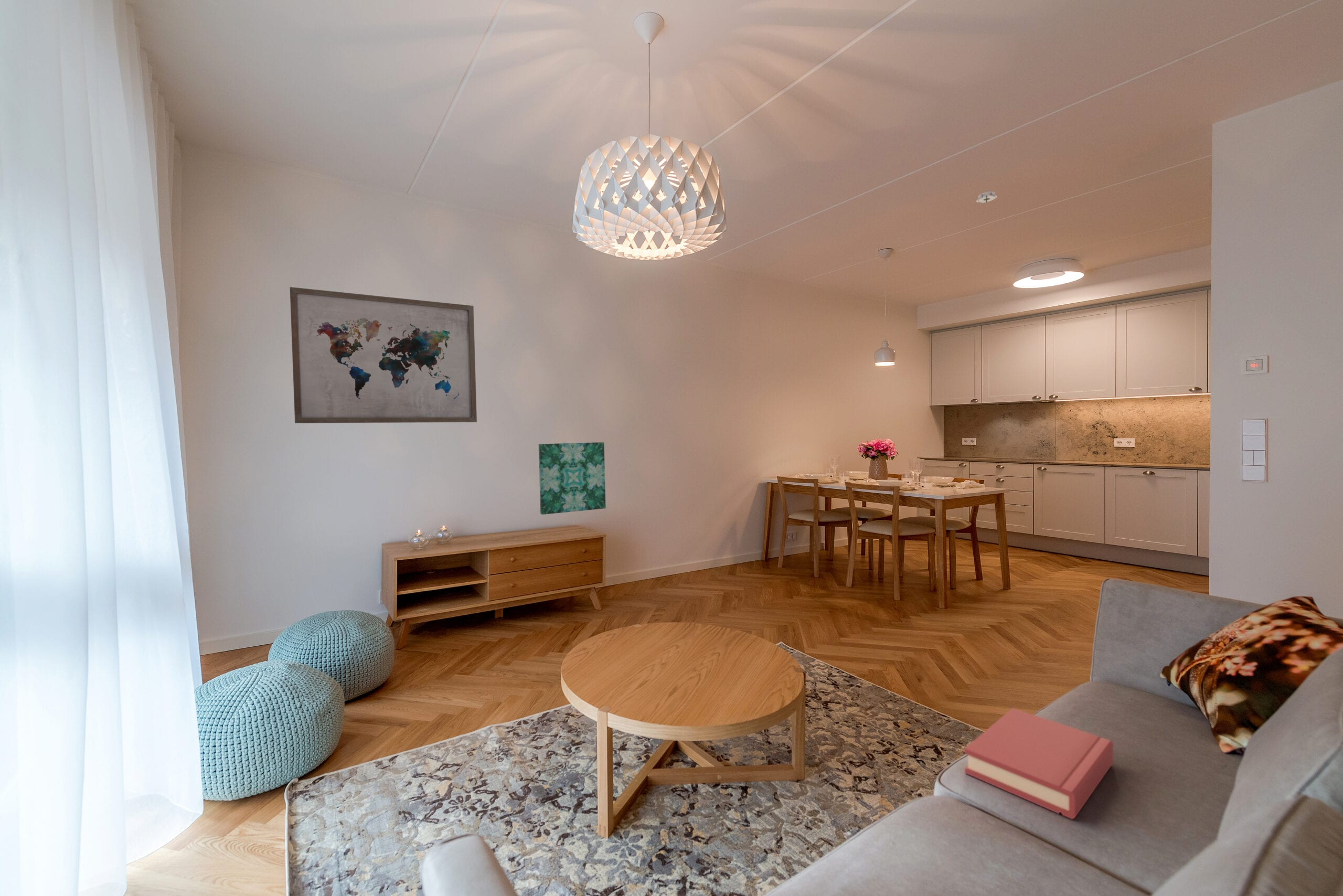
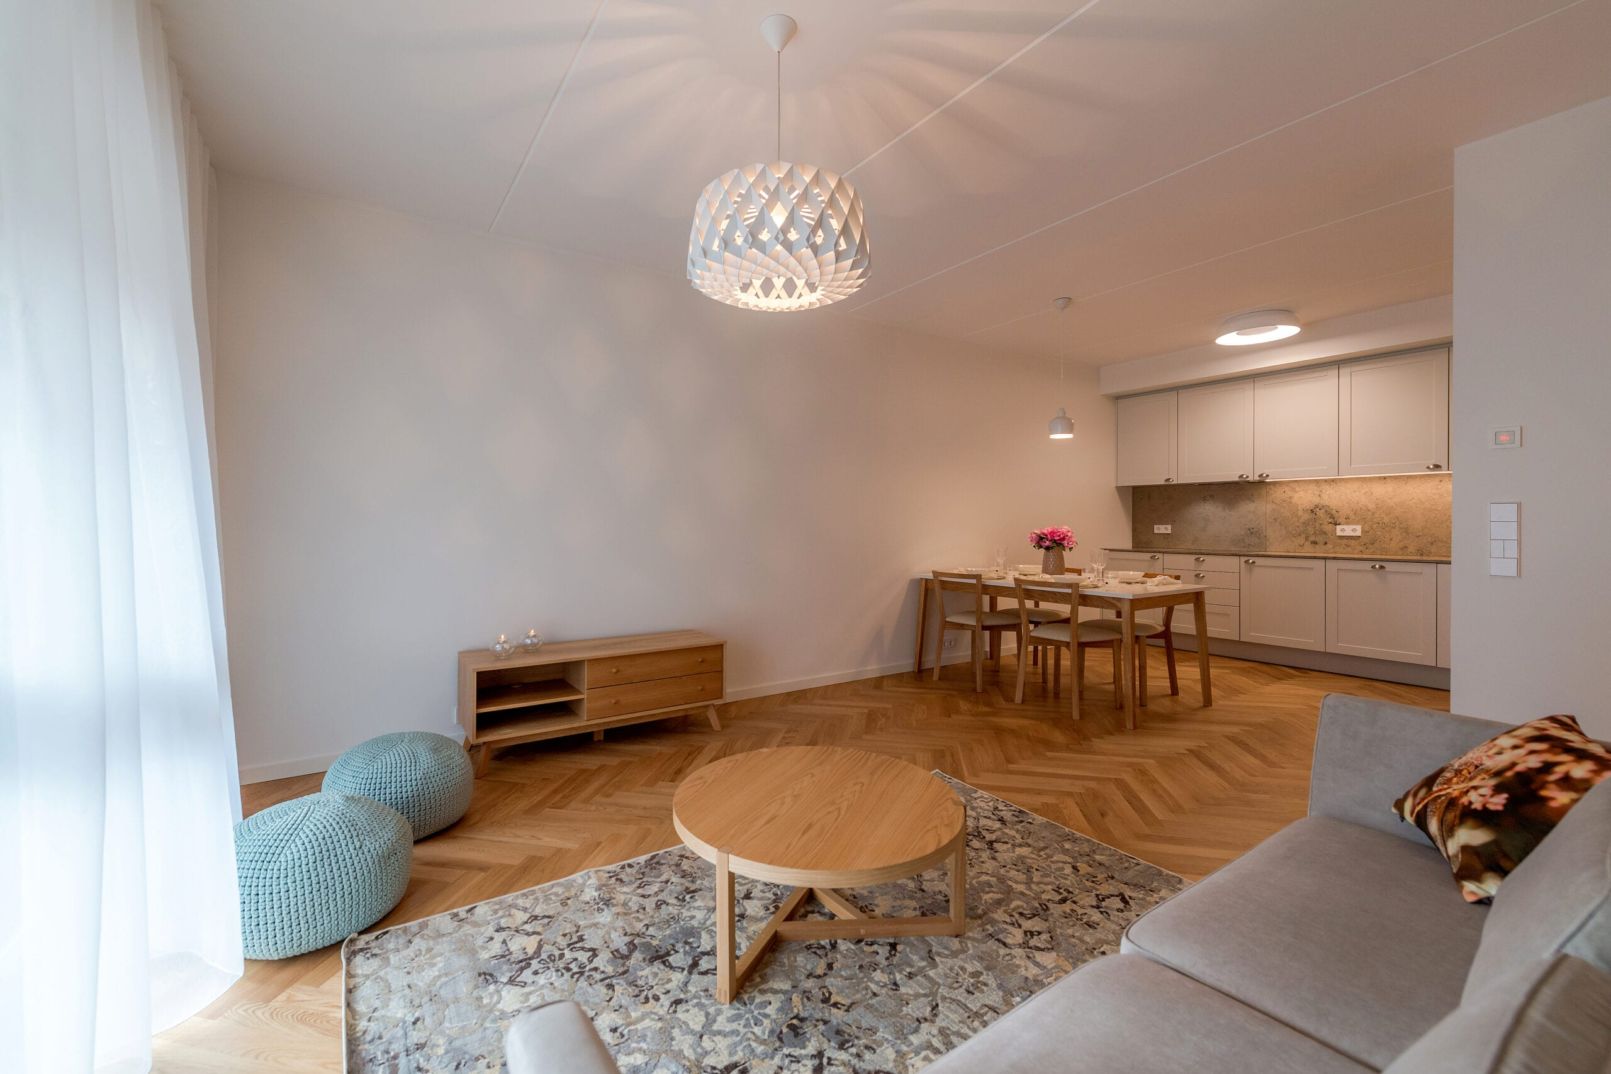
- hardback book (1039, 756)
- smoke detector (986, 197)
- wall art (390, 360)
- wall art (573, 477)
